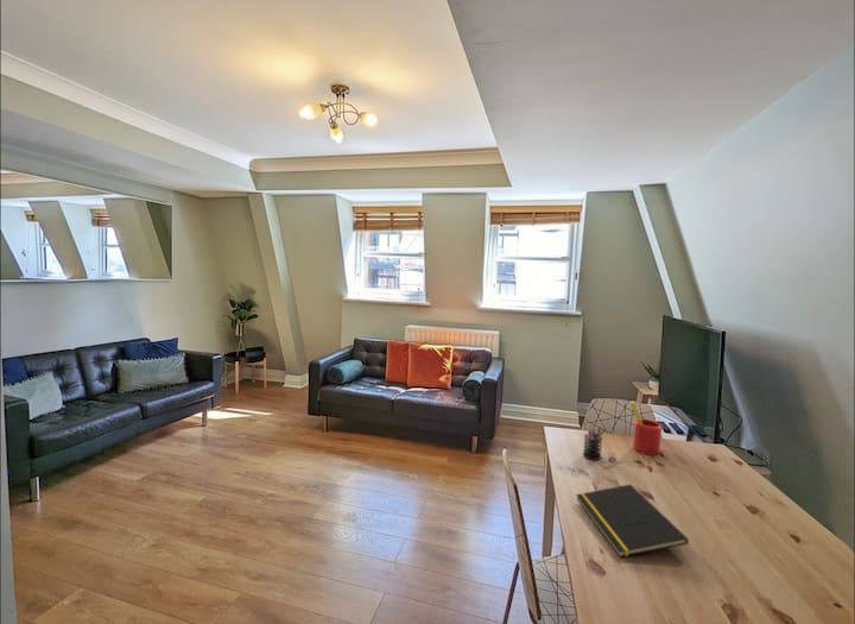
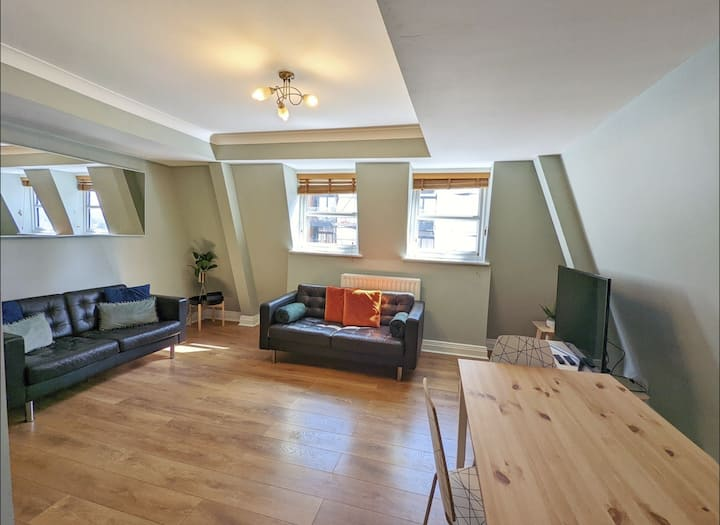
- notepad (626, 516)
- straw (645, 426)
- pen holder (595, 440)
